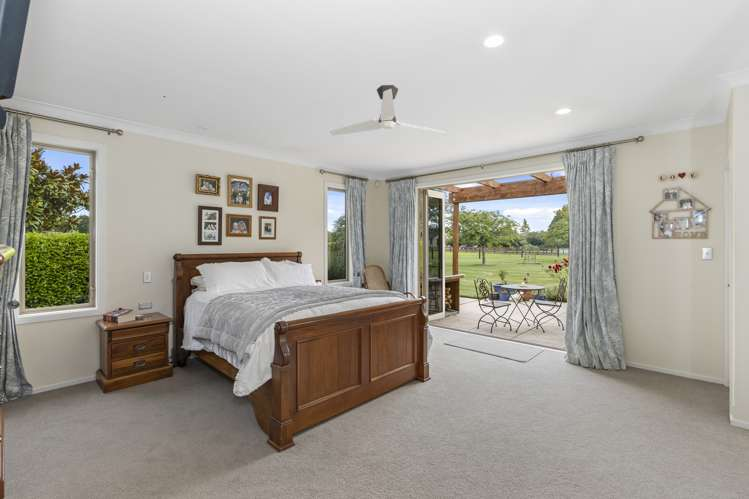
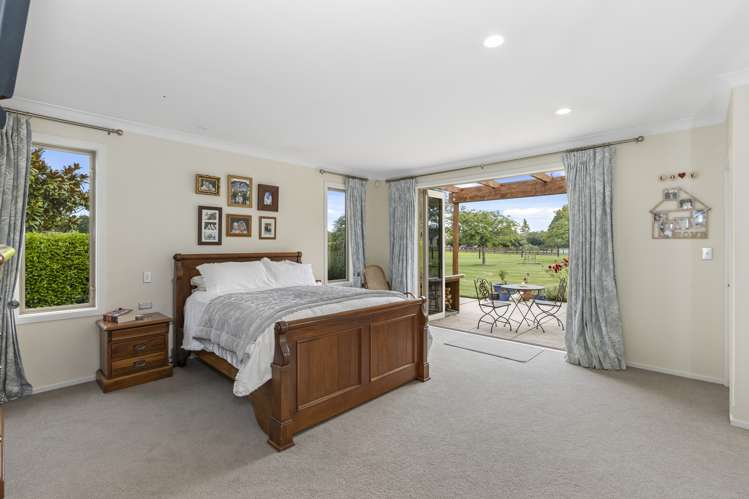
- ceiling fan (387, 101)
